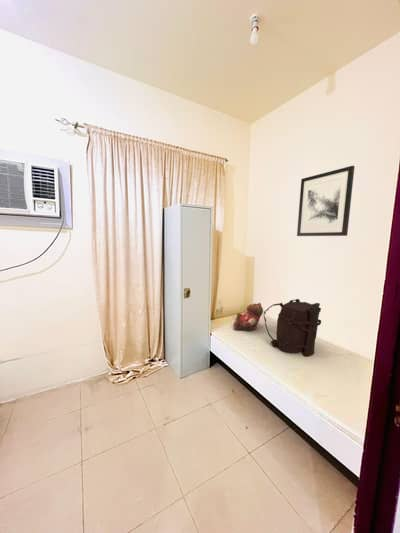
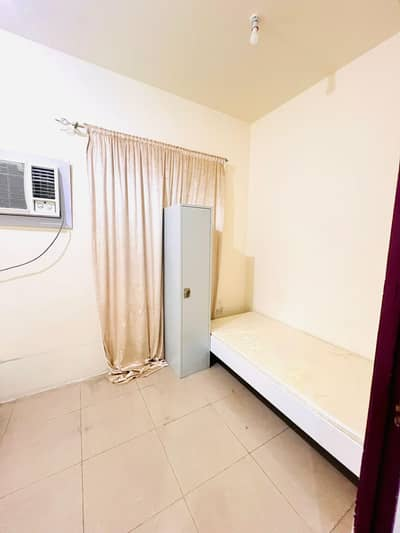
- teddy bear (248, 314)
- wall art (322, 205)
- backpack (295, 323)
